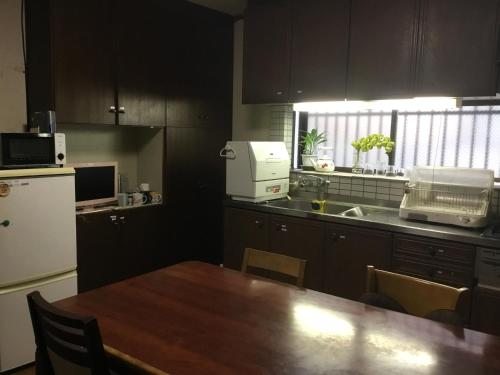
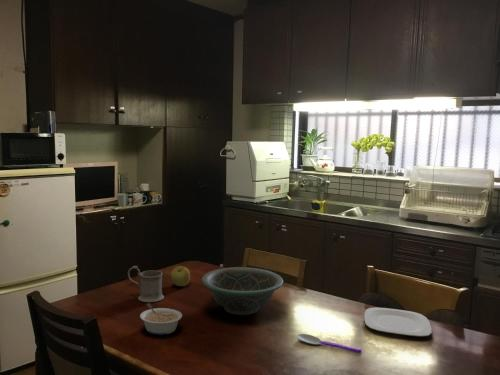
+ decorative bowl (241, 293)
+ plate (396, 322)
+ spoon (328, 343)
+ legume (159, 320)
+ mug (145, 282)
+ apple (180, 276)
